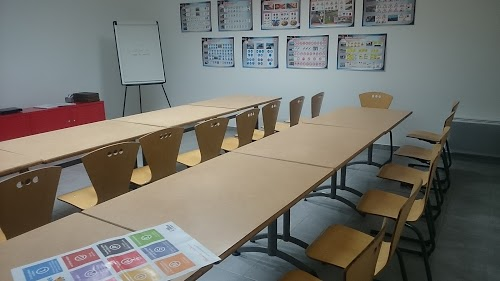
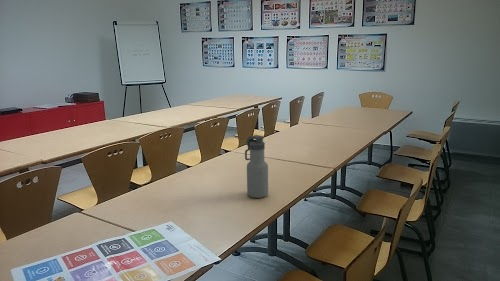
+ water bottle (257, 165)
